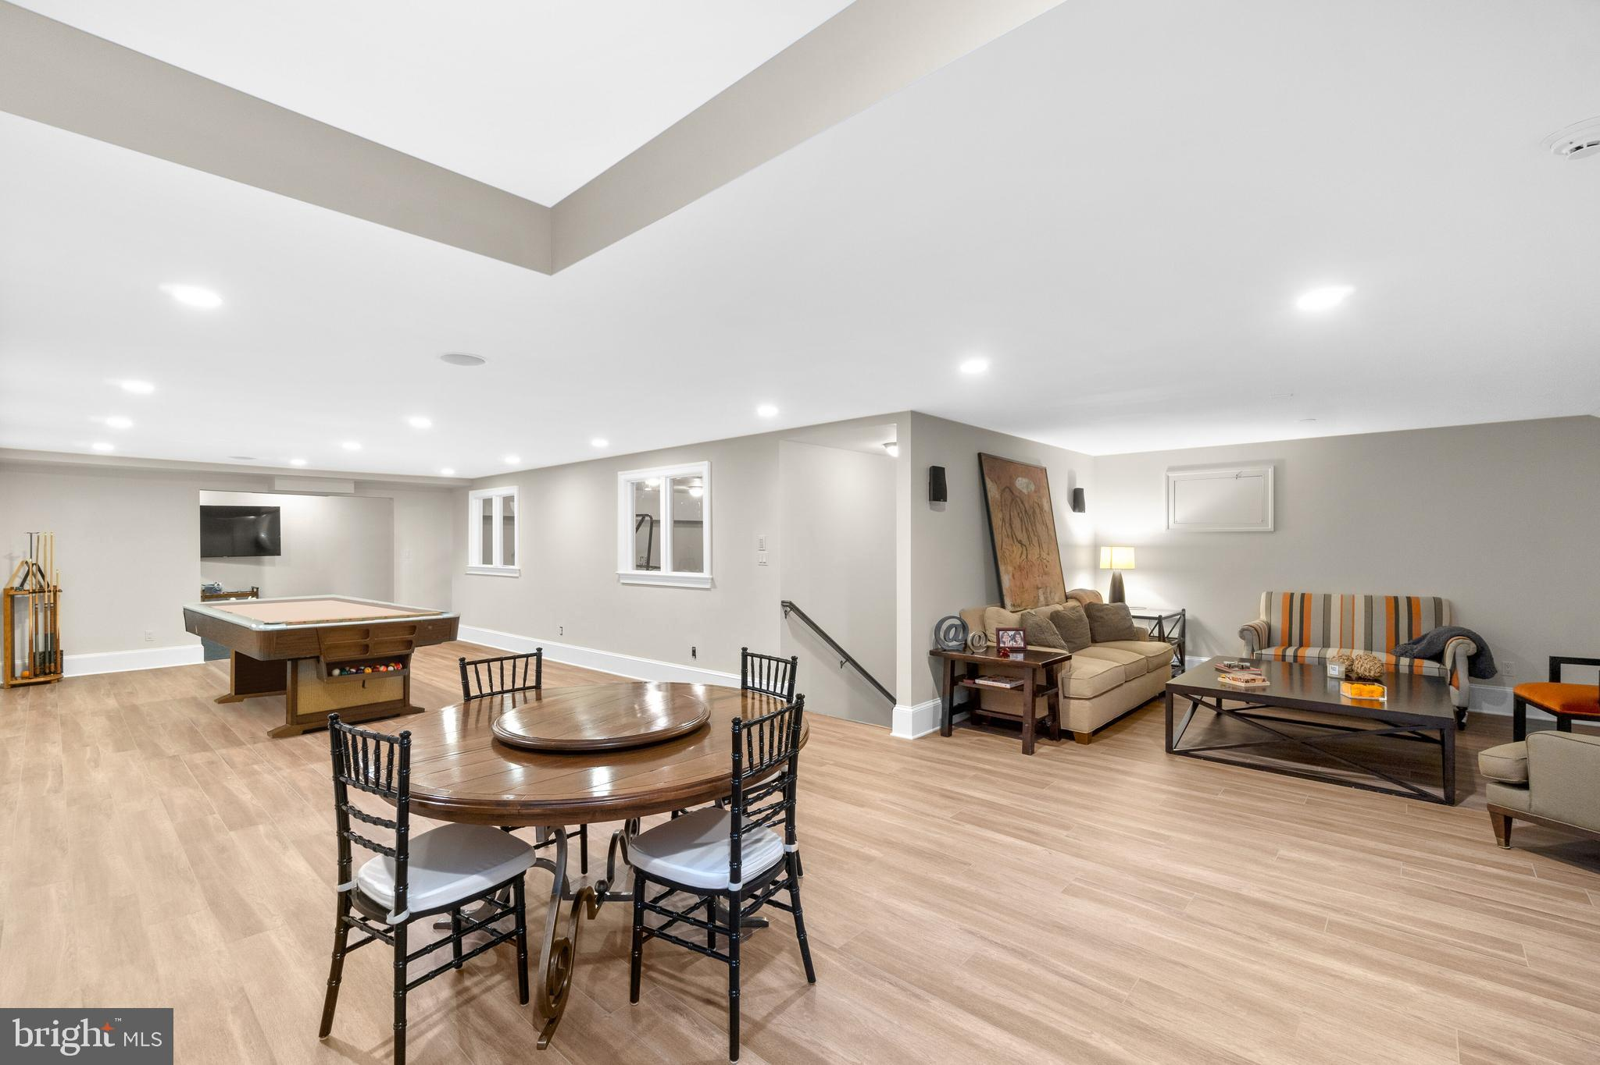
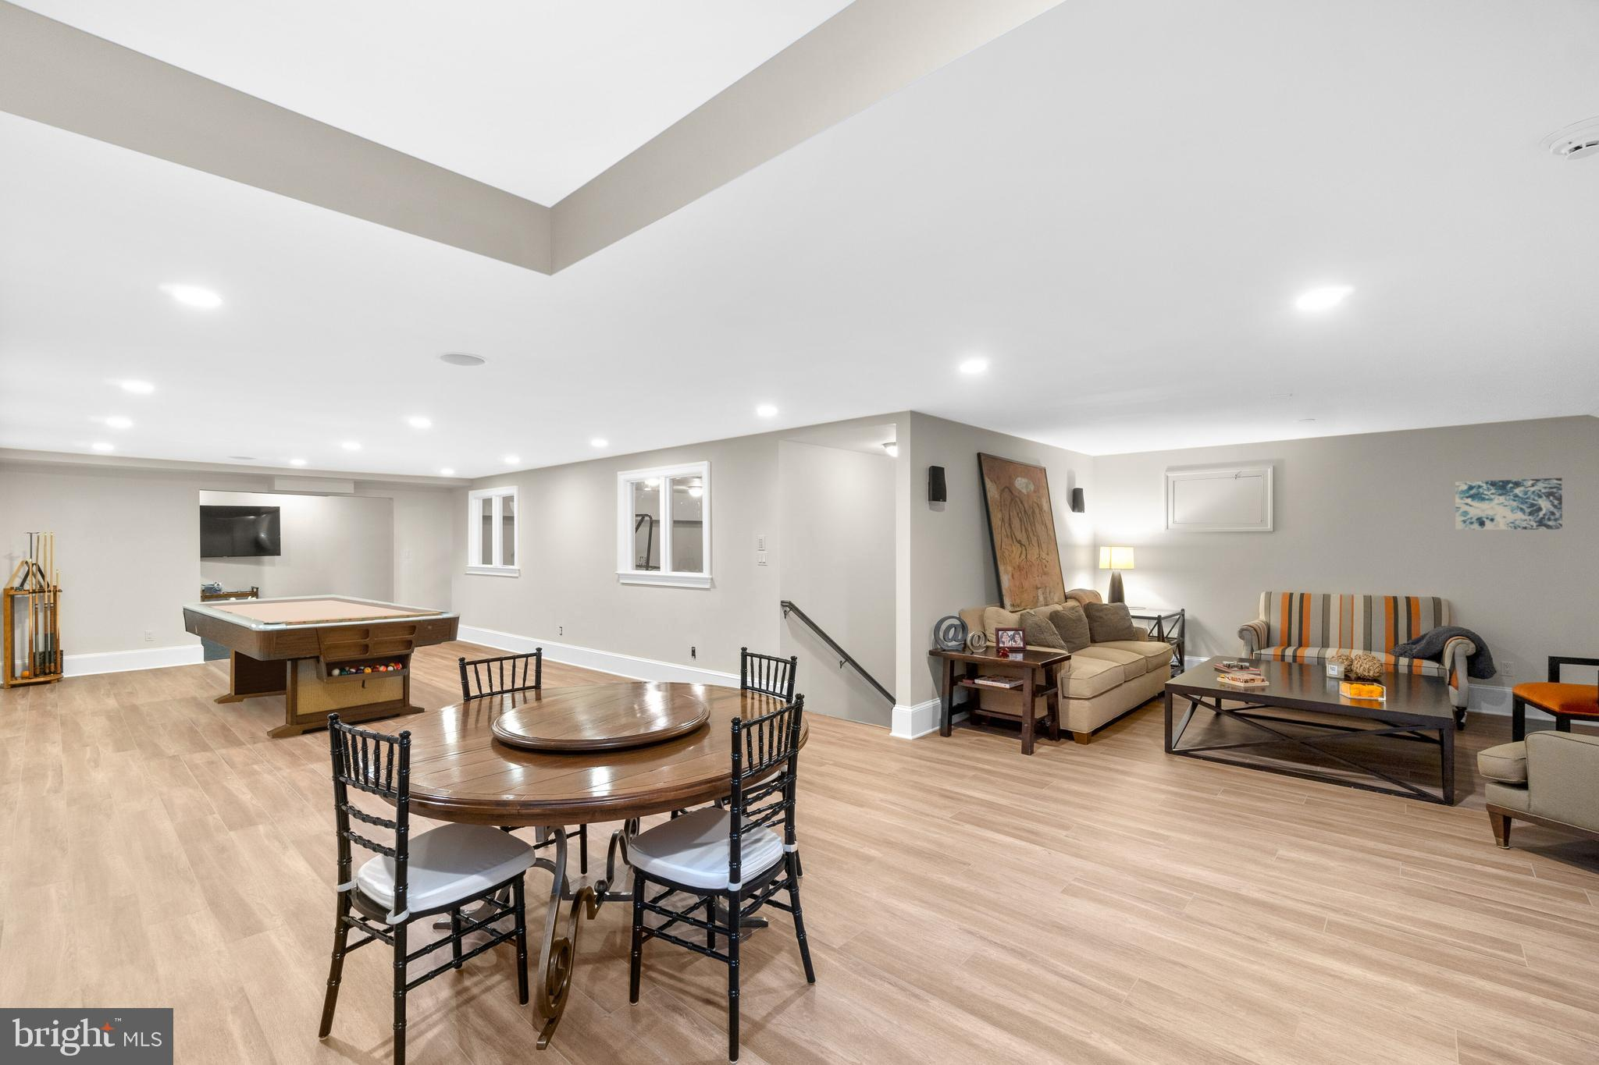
+ wall art (1506, 505)
